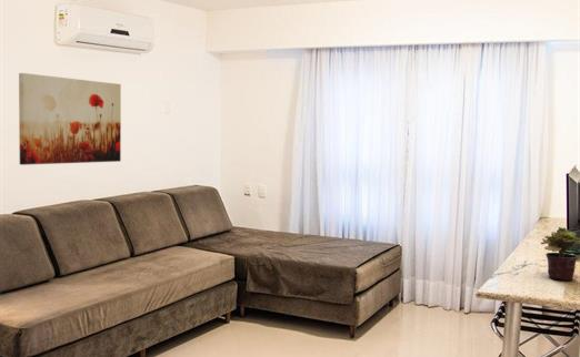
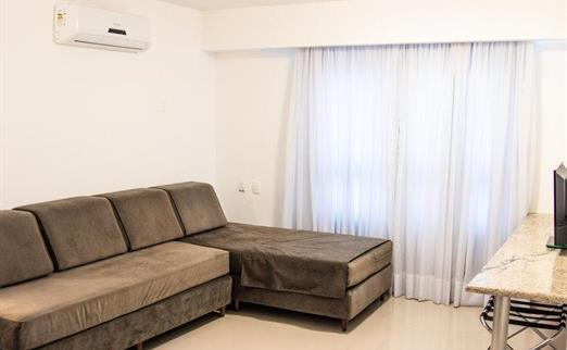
- wall art (73, 121)
- potted plant (560, 252)
